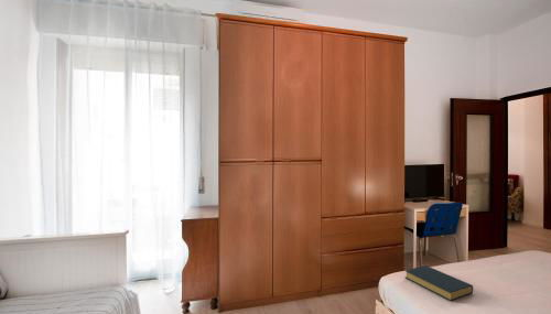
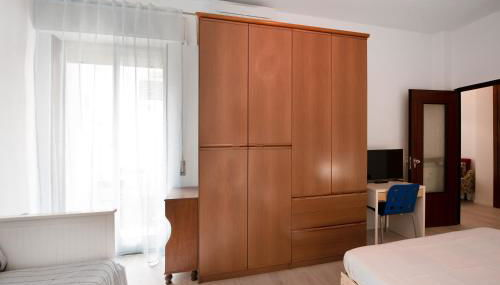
- hardback book (436, 281)
